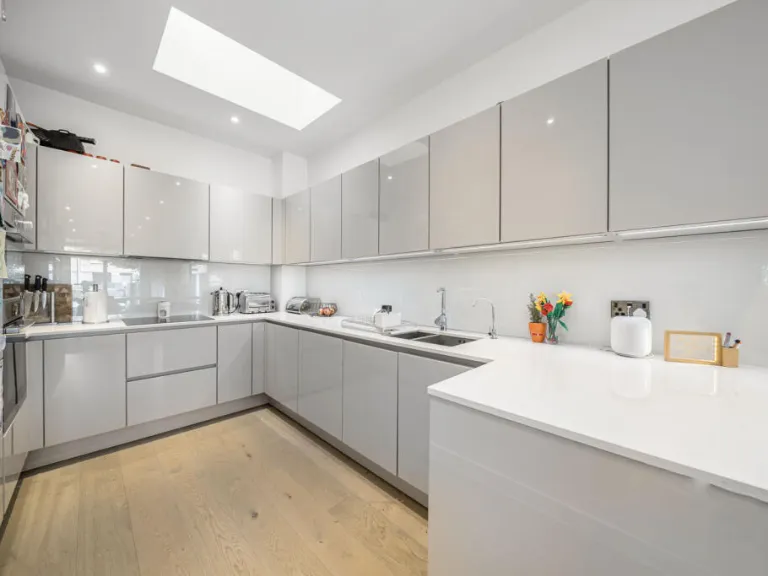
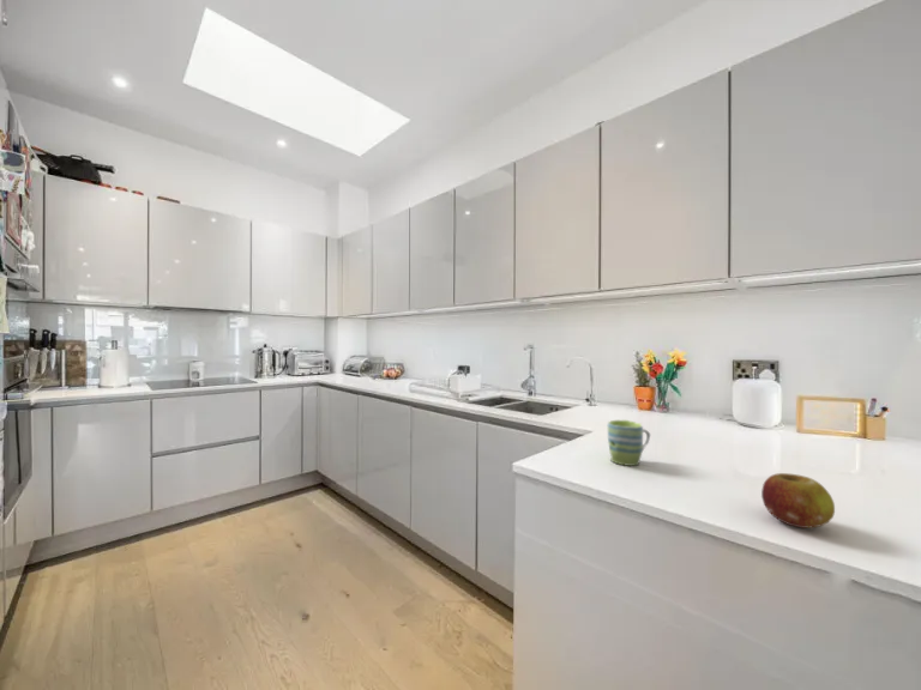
+ mug (630, 441)
+ fruit (795, 498)
